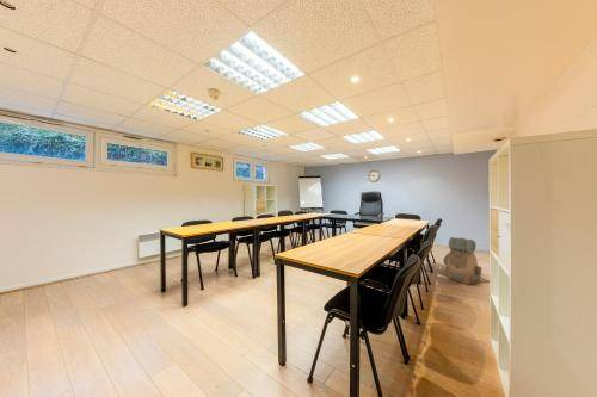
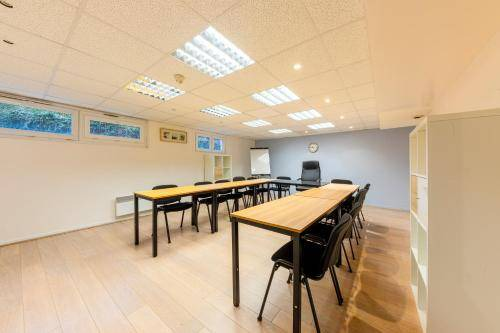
- backpack (463, 258)
